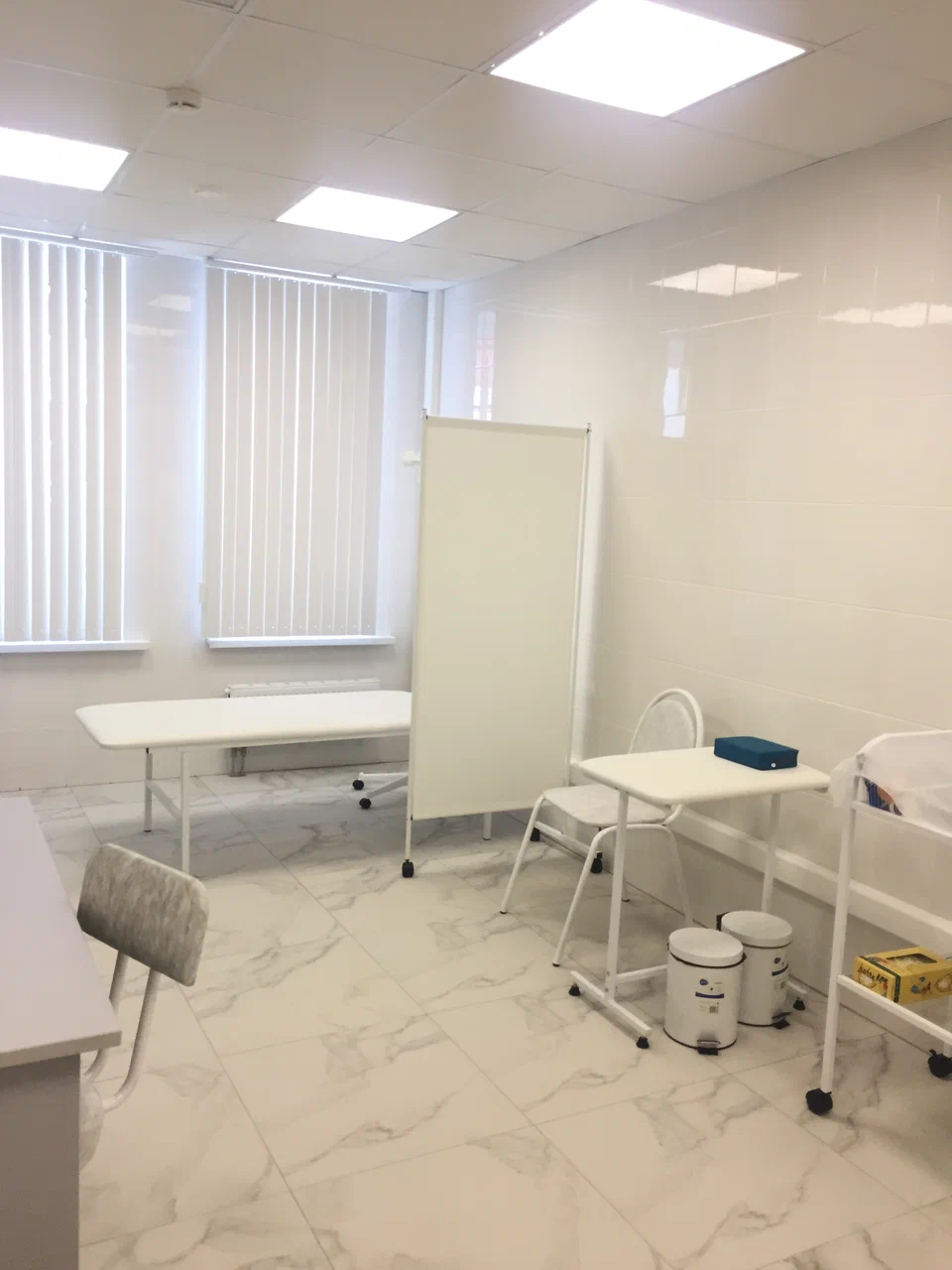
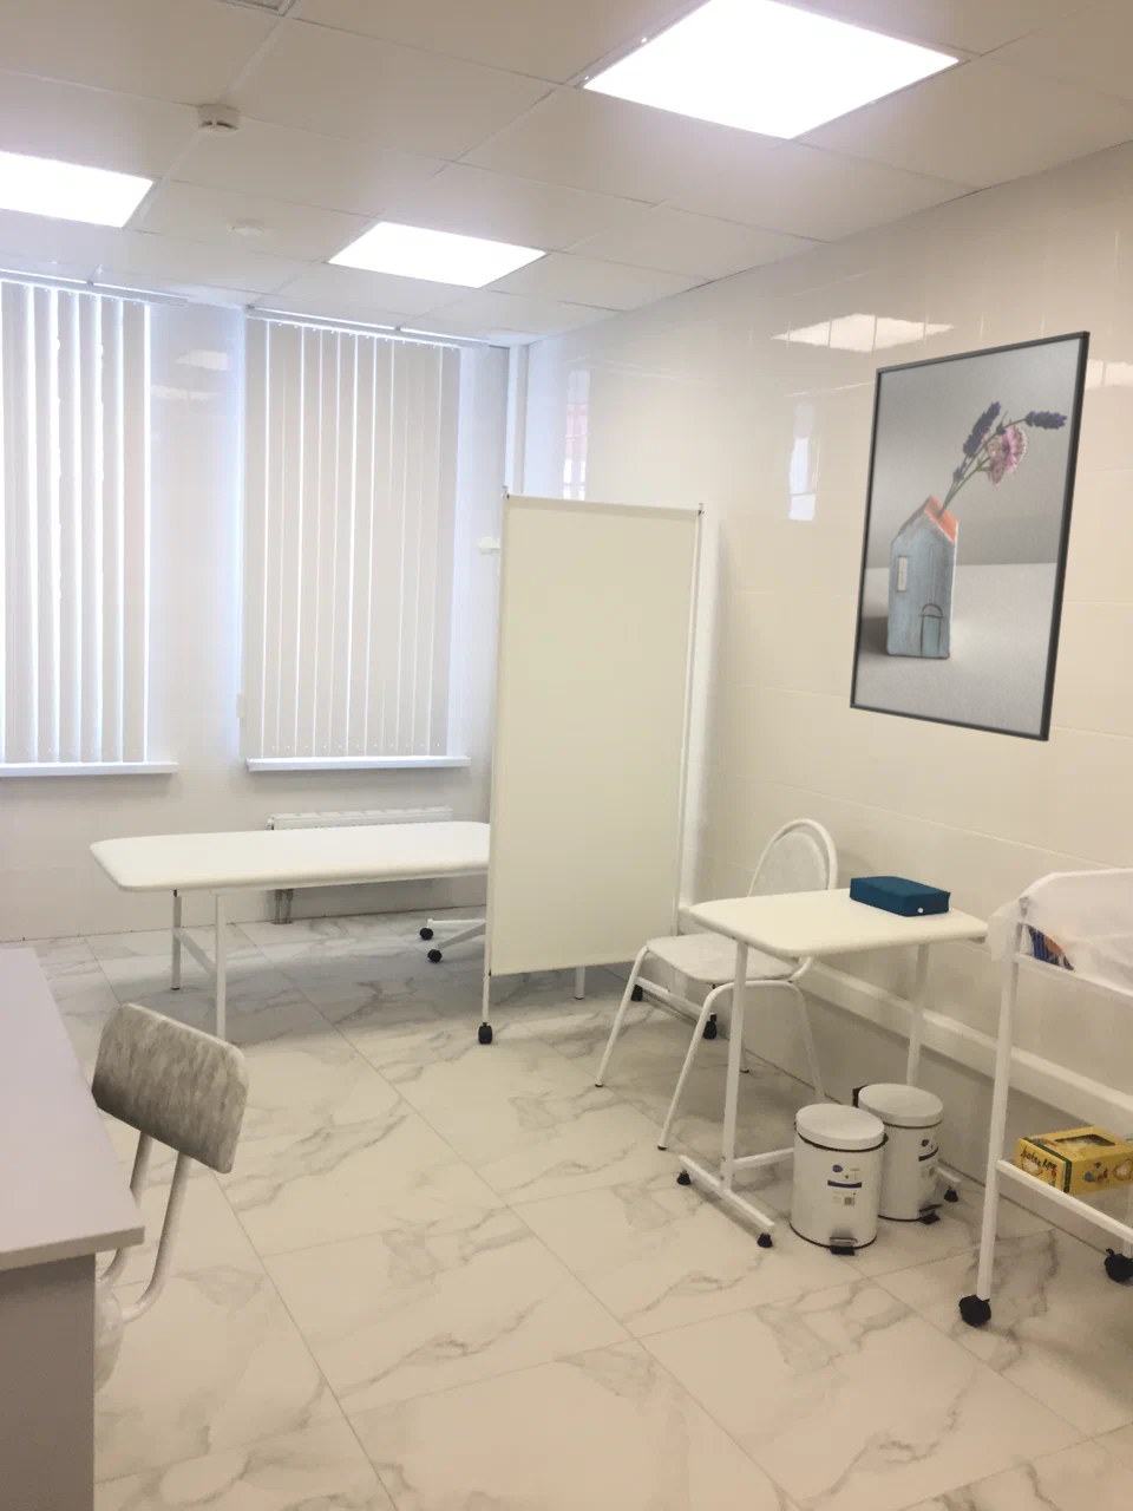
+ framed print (956, 540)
